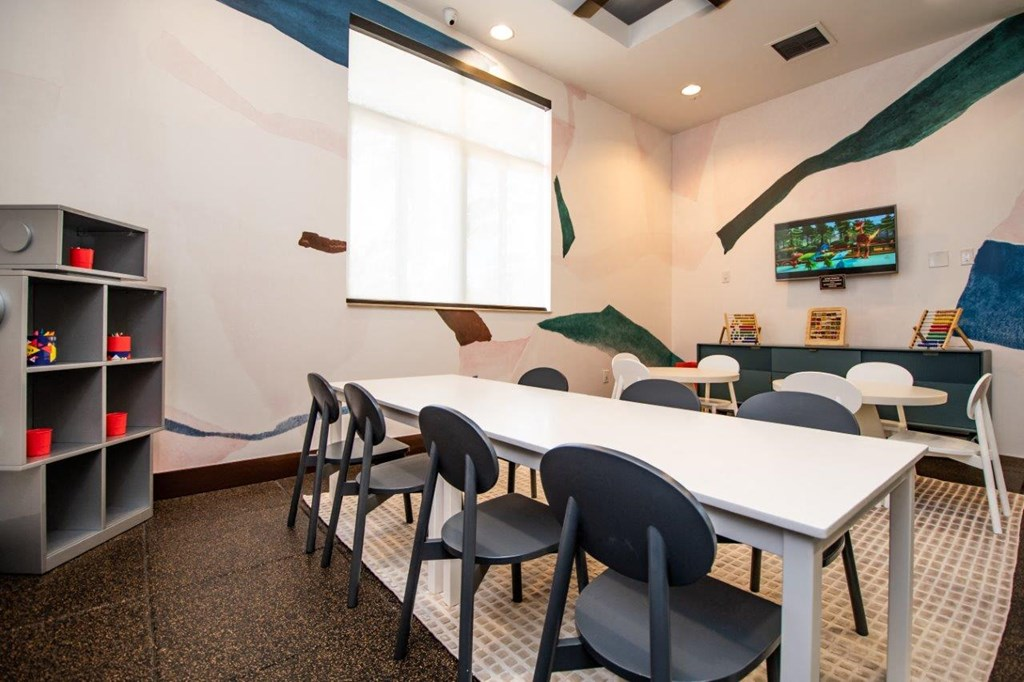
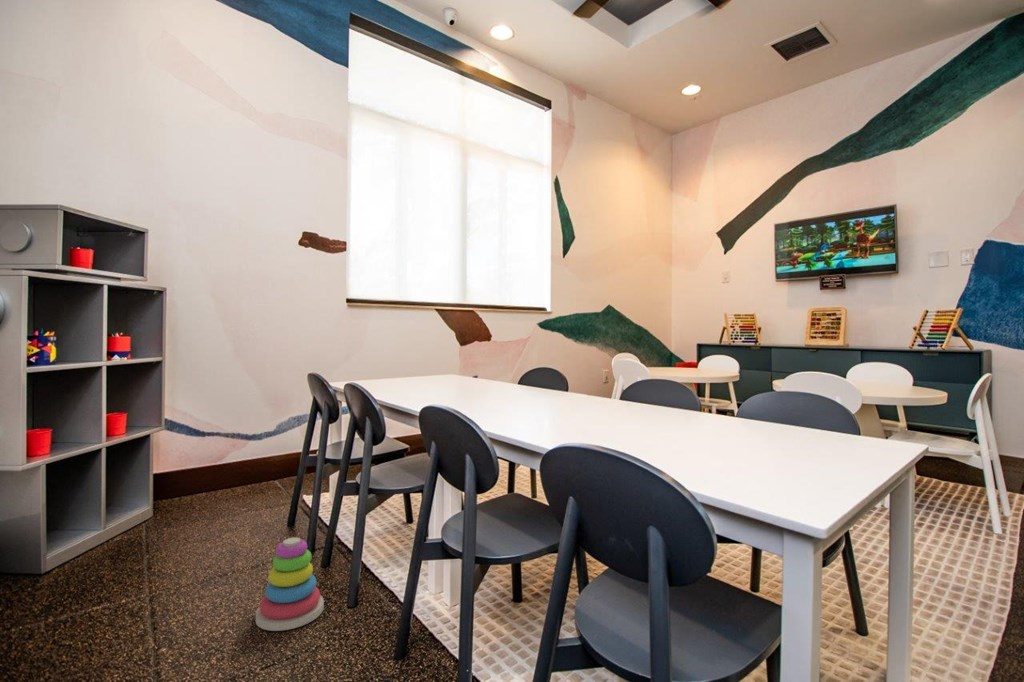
+ stacking toy (290, 576)
